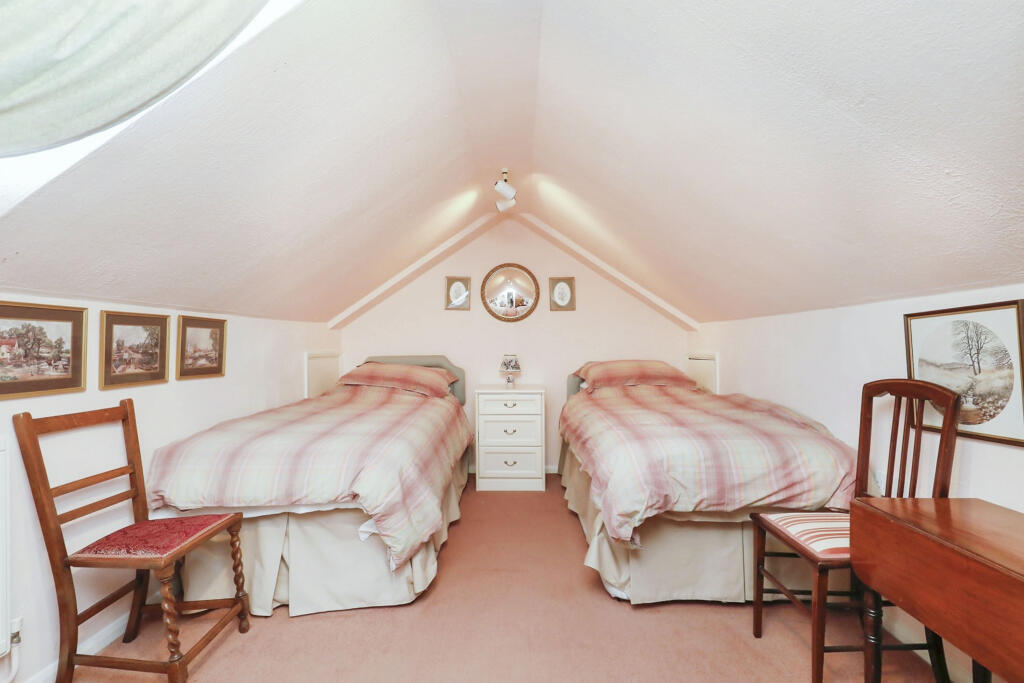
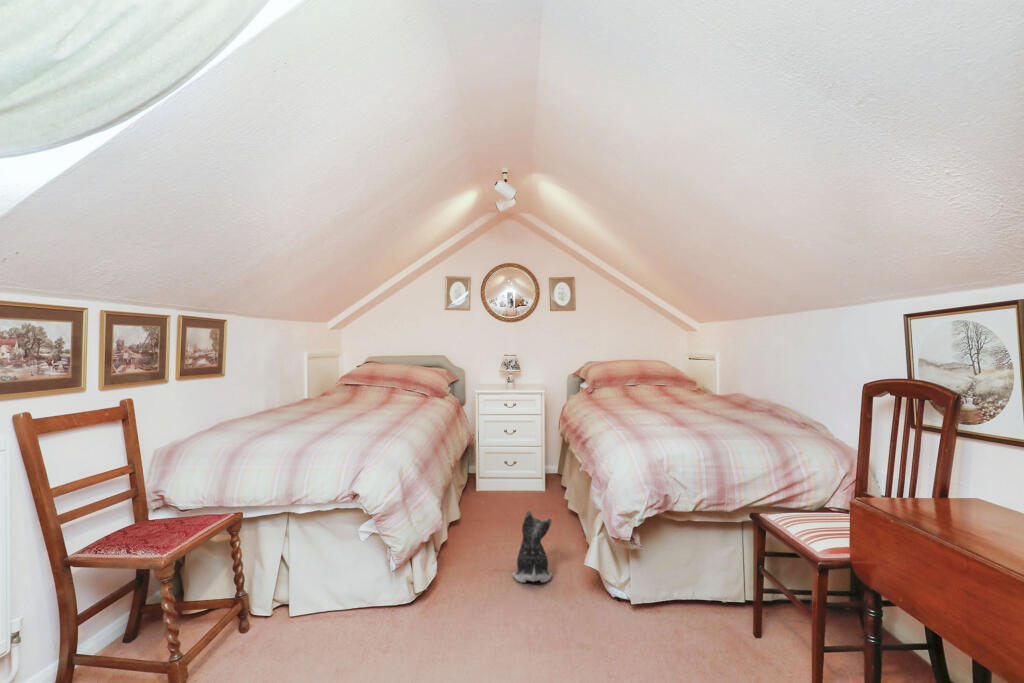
+ plush toy (532, 545)
